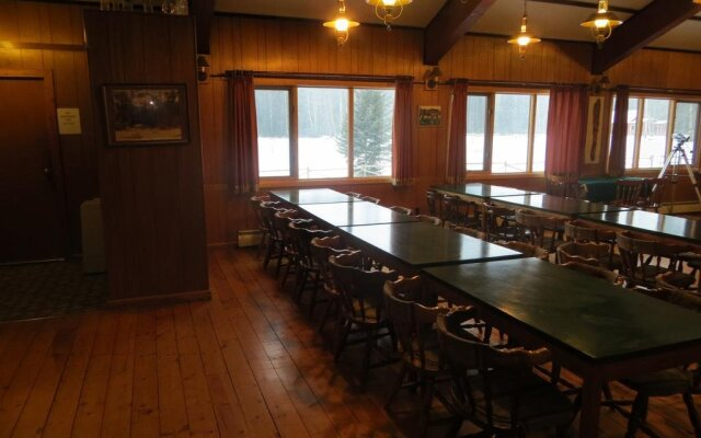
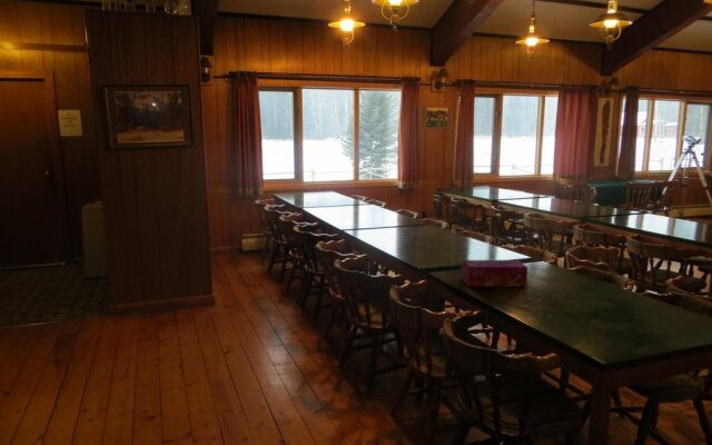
+ tissue box (493, 273)
